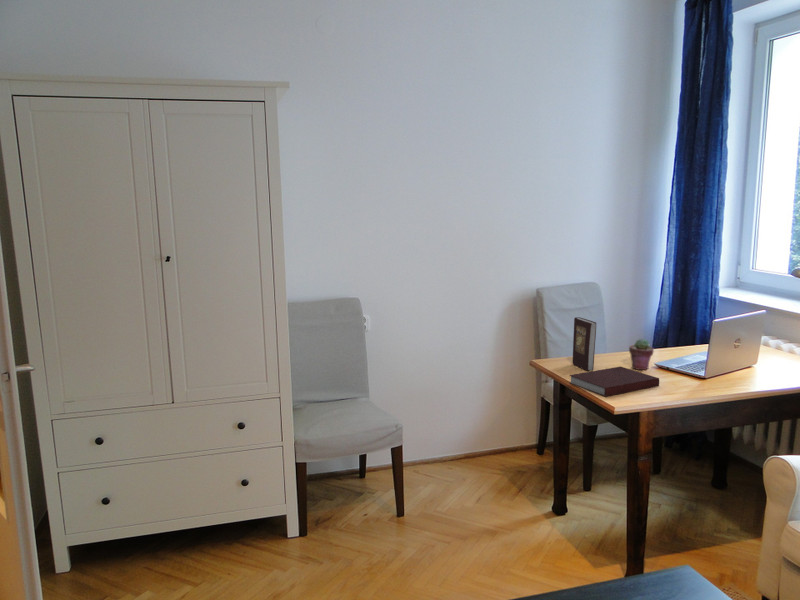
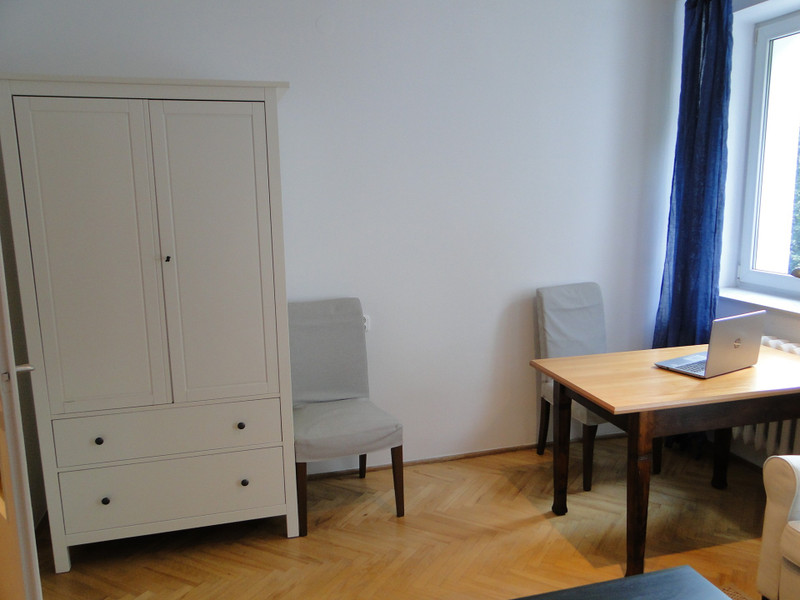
- book (584, 343)
- potted succulent (641, 353)
- notebook (613, 380)
